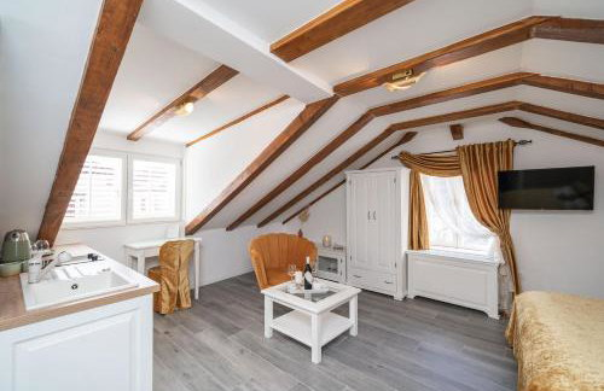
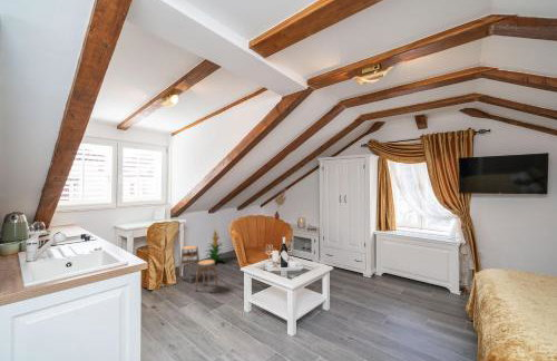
+ indoor plant (215, 244)
+ stool (197, 266)
